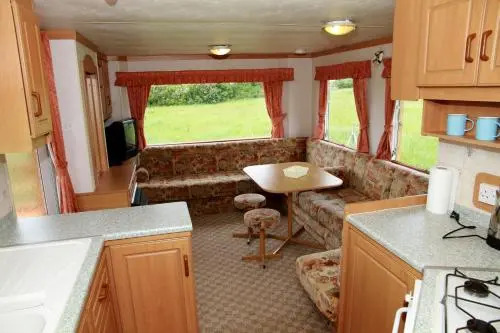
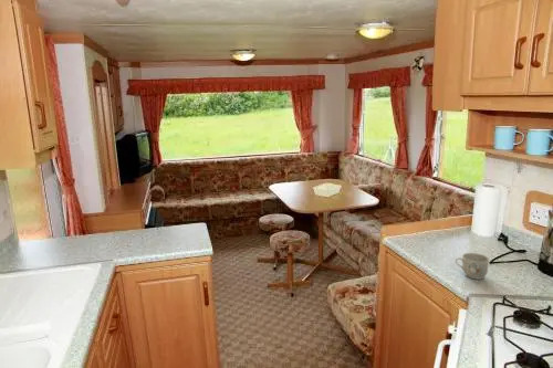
+ mug (471, 265)
